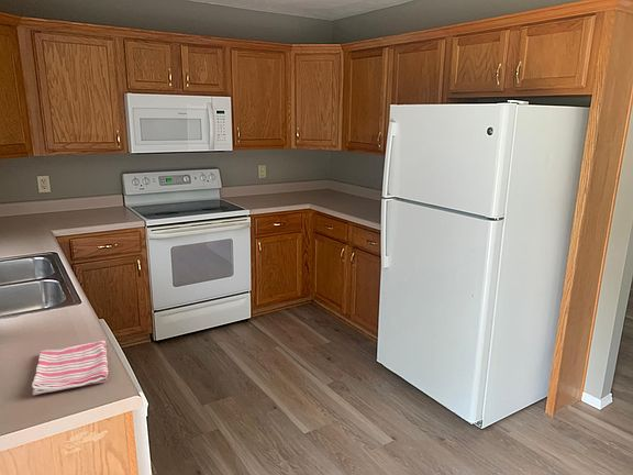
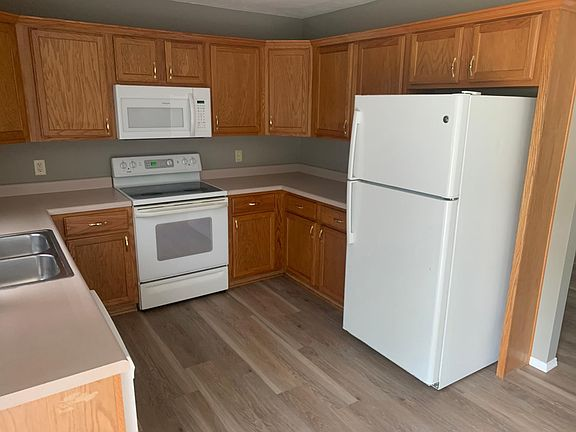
- dish towel (71, 363)
